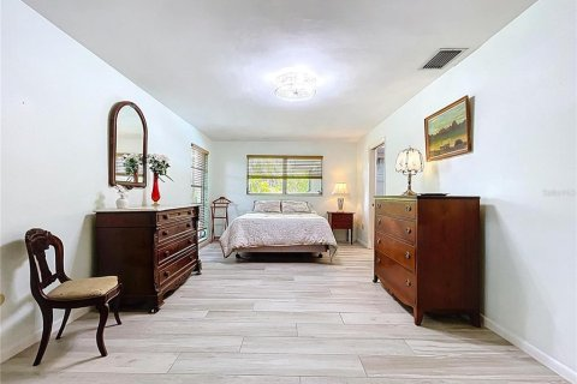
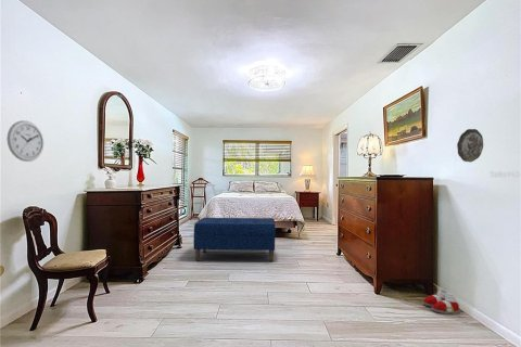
+ slippers (440, 299)
+ wall clock (27, 141)
+ decorative plate (470, 145)
+ bench (236, 237)
